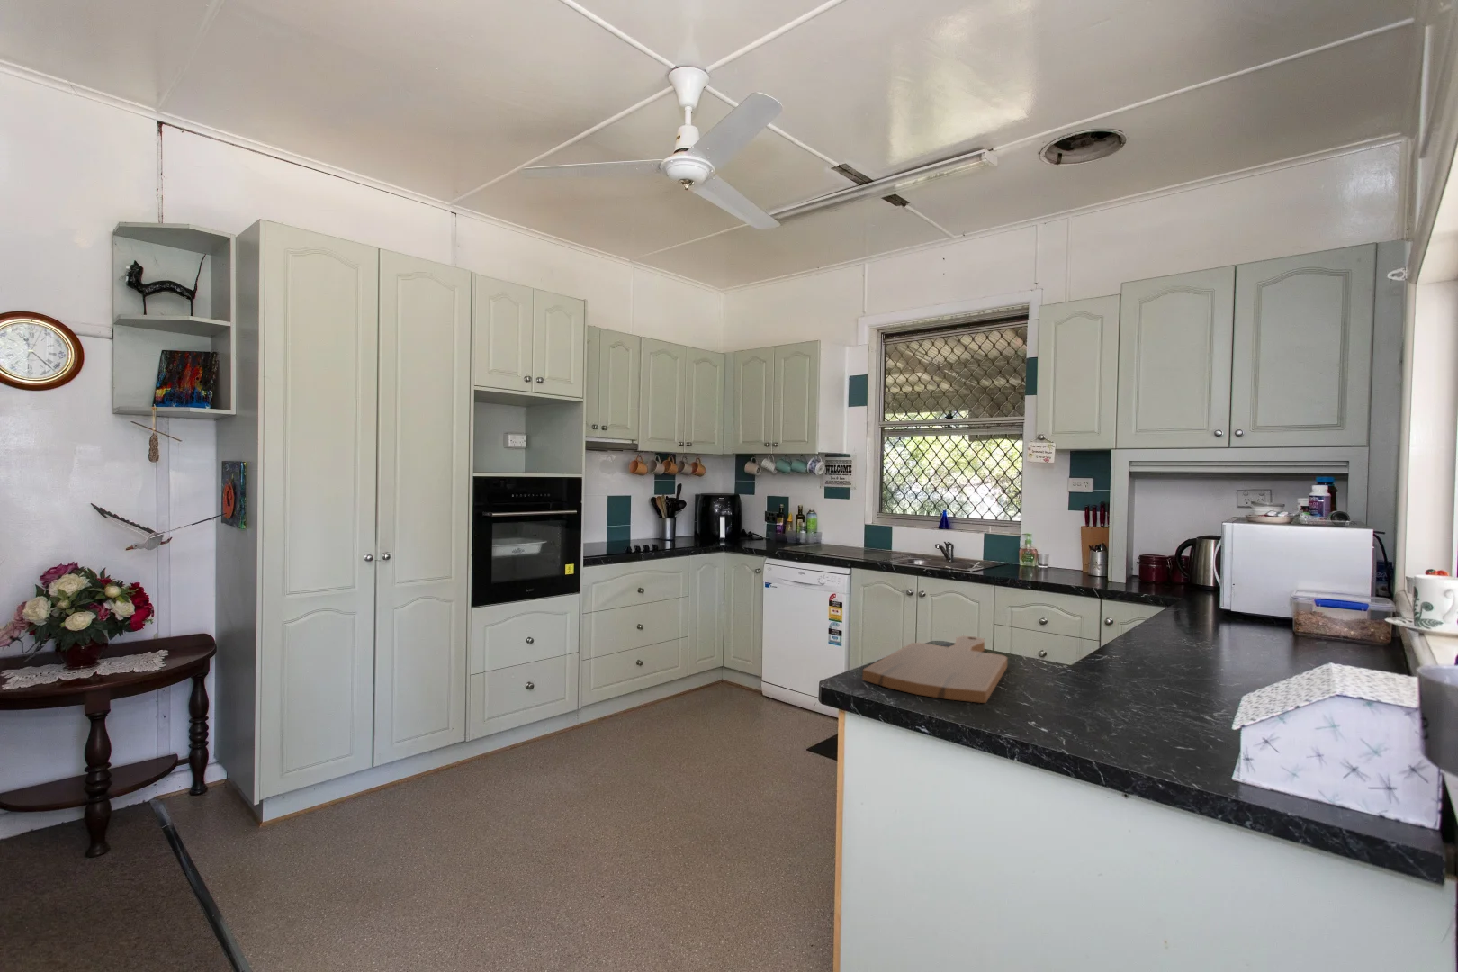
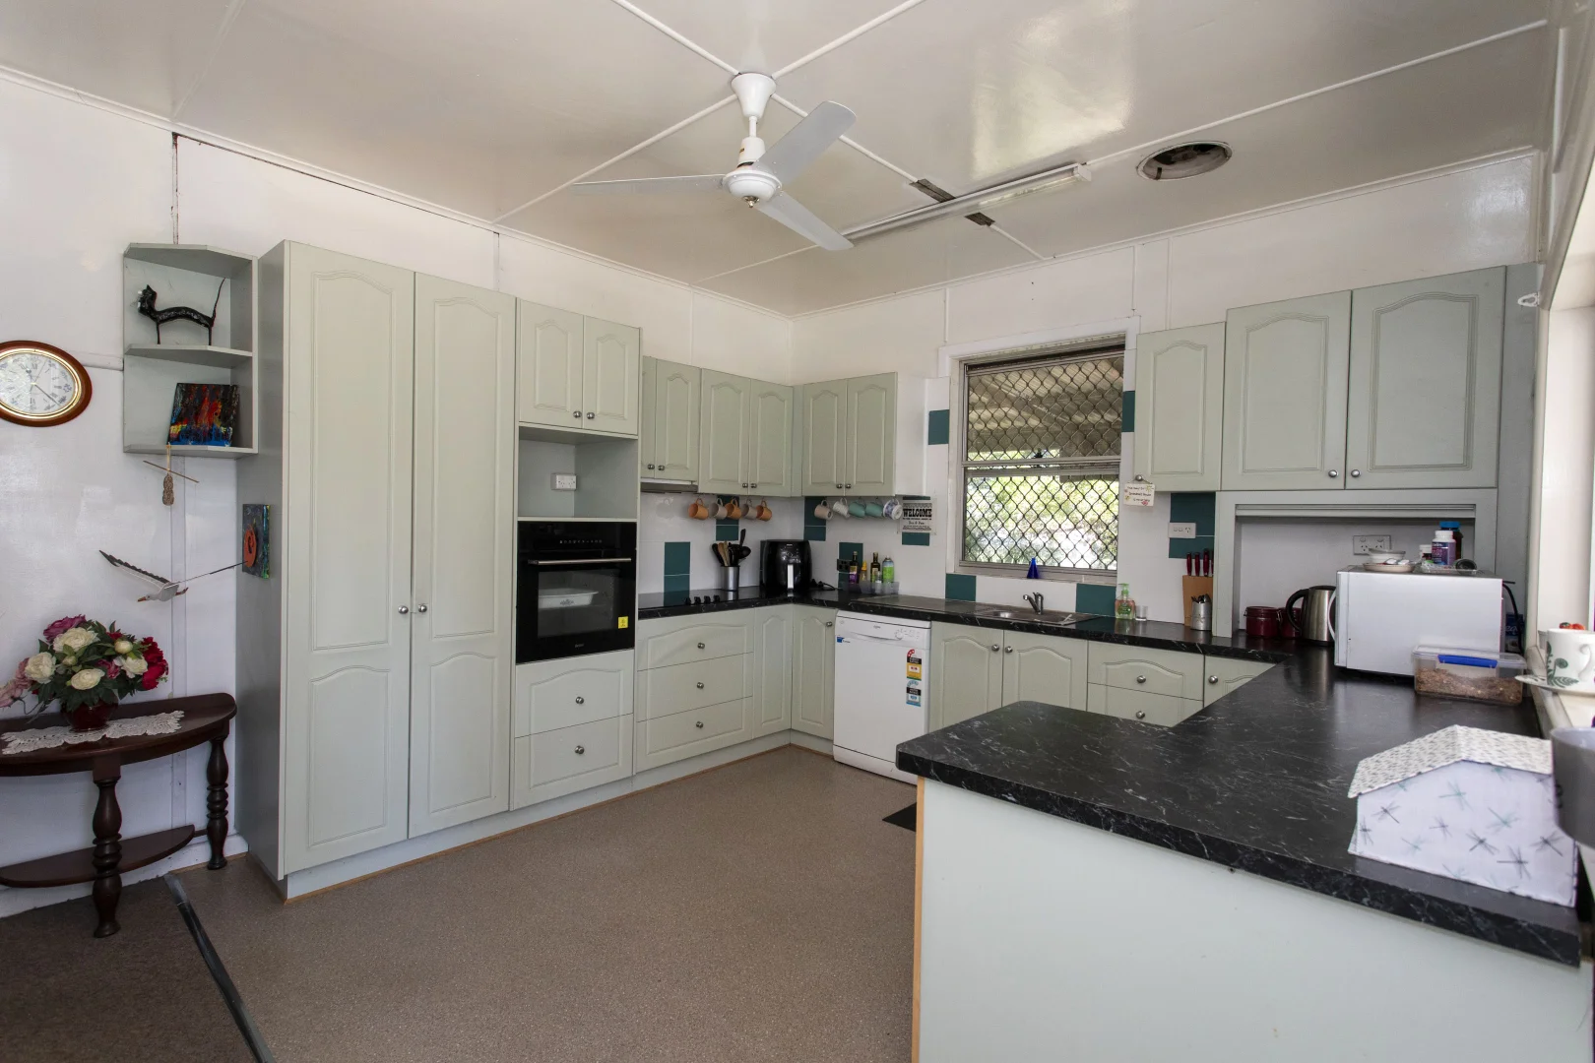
- cutting board (944, 665)
